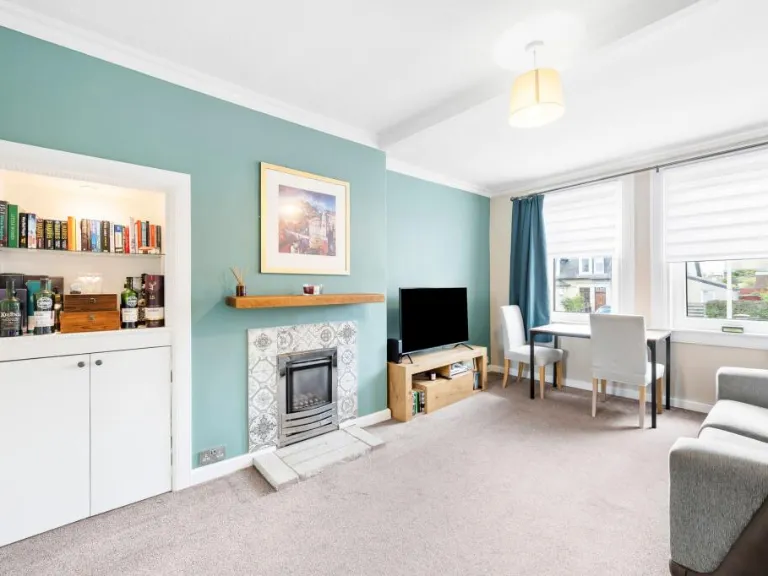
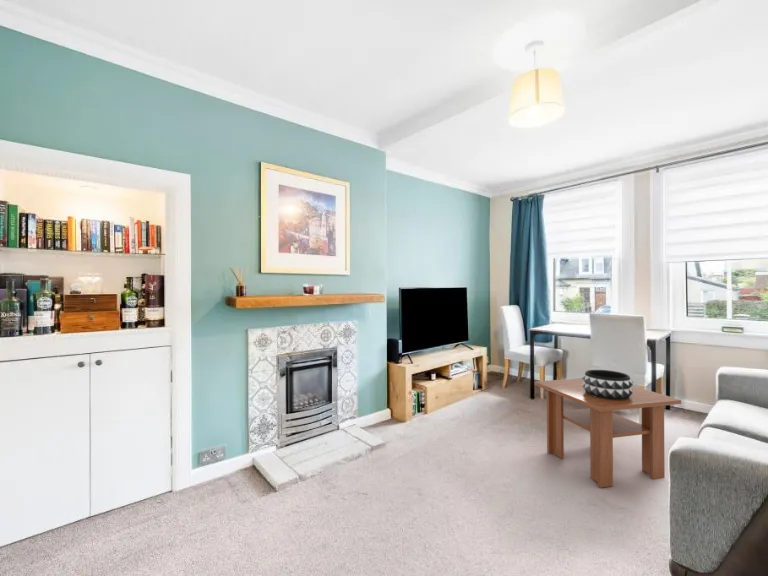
+ coffee table (601, 426)
+ decorative bowl (607, 383)
